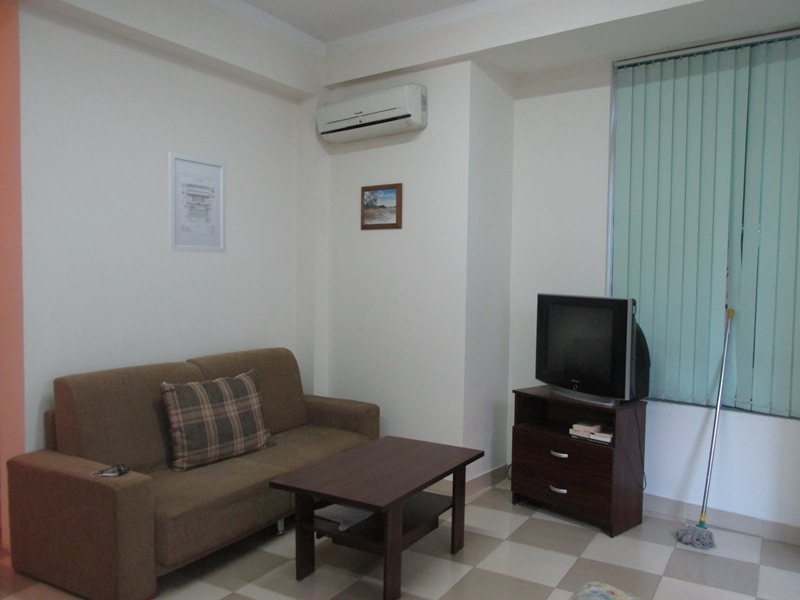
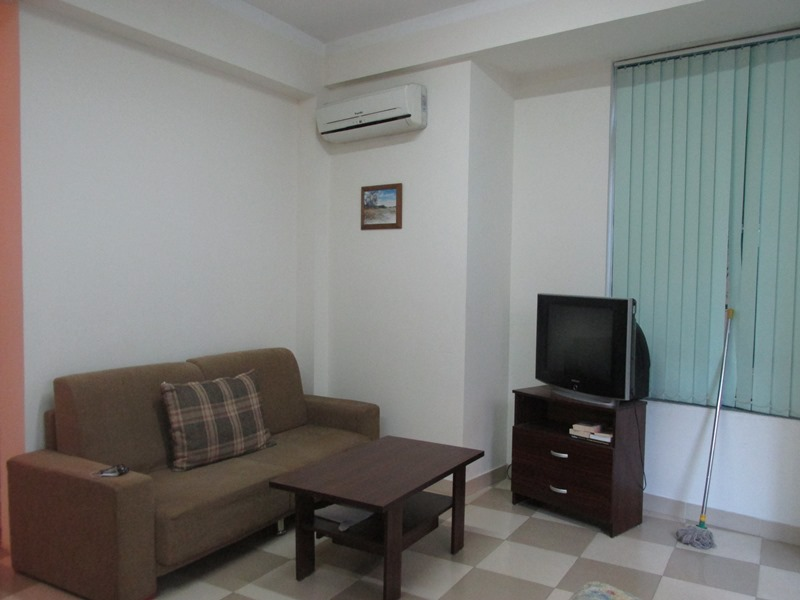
- wall art (198, 204)
